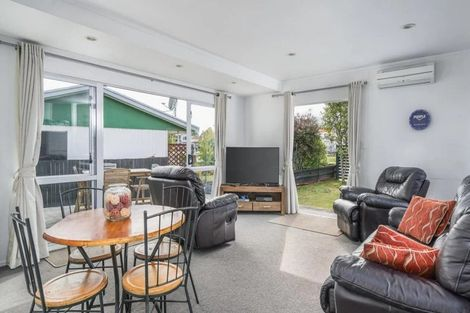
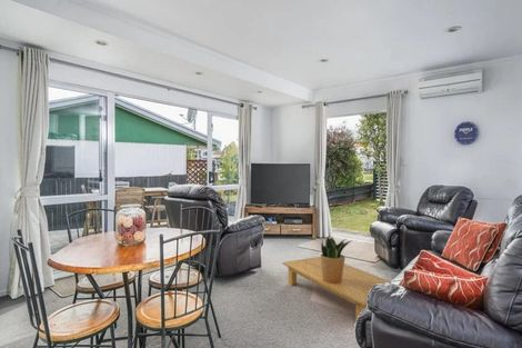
+ coffee table (339, 286)
+ potted plant (334, 258)
